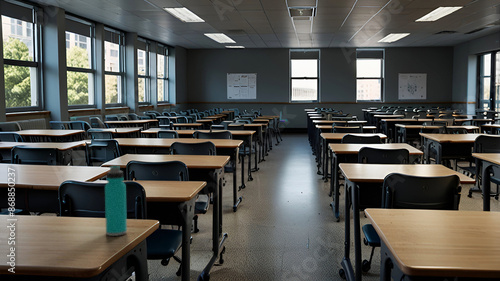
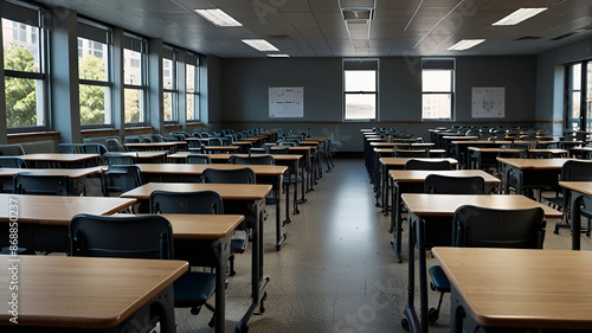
- water bottle (115, 199)
